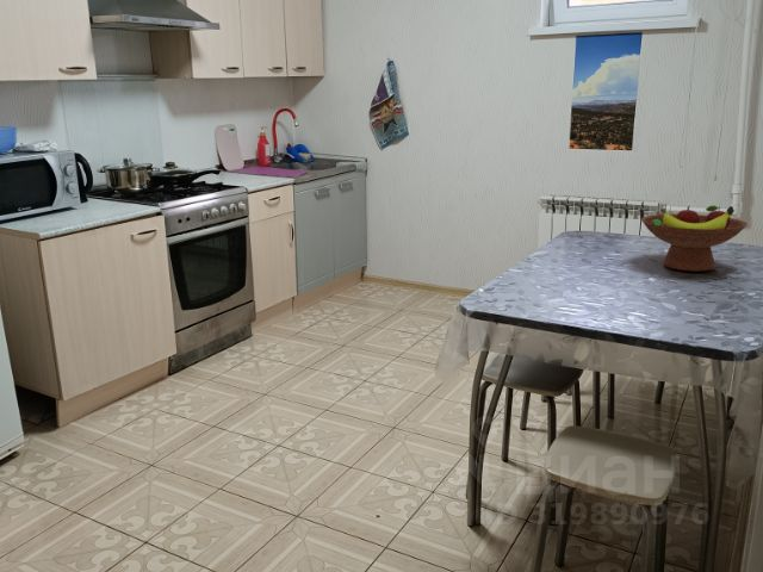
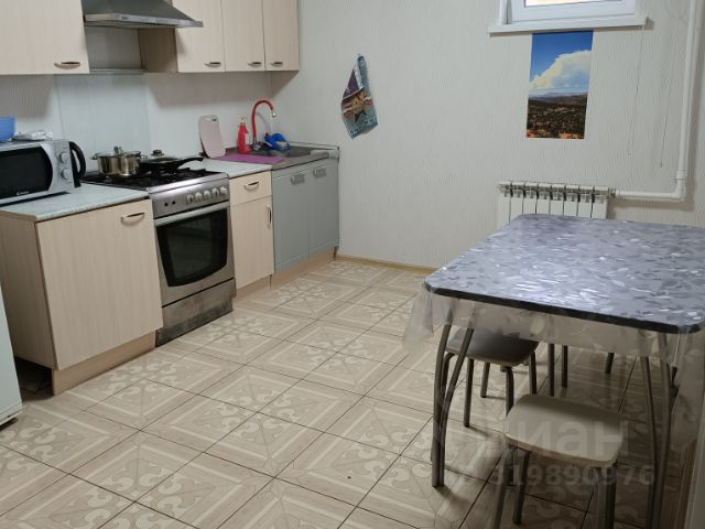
- fruit bowl (691, 235)
